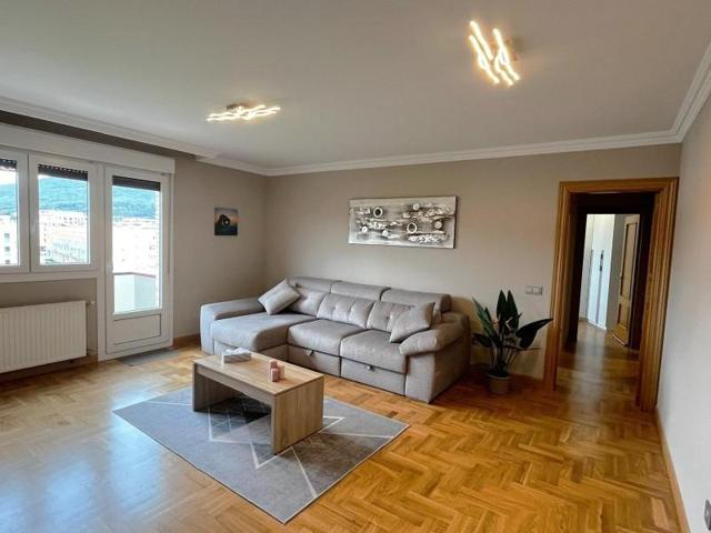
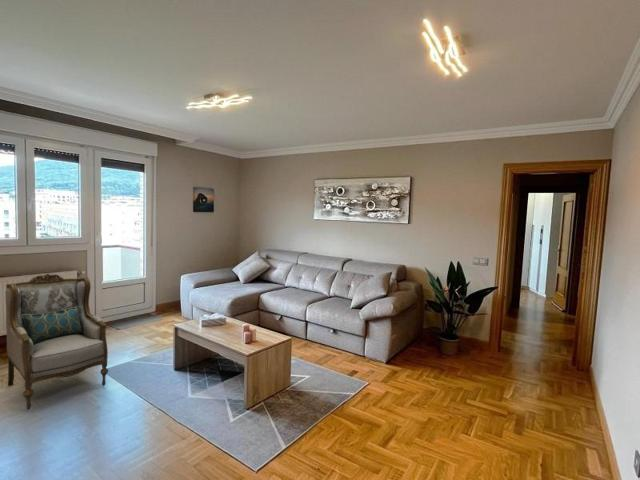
+ armchair (57, 332)
